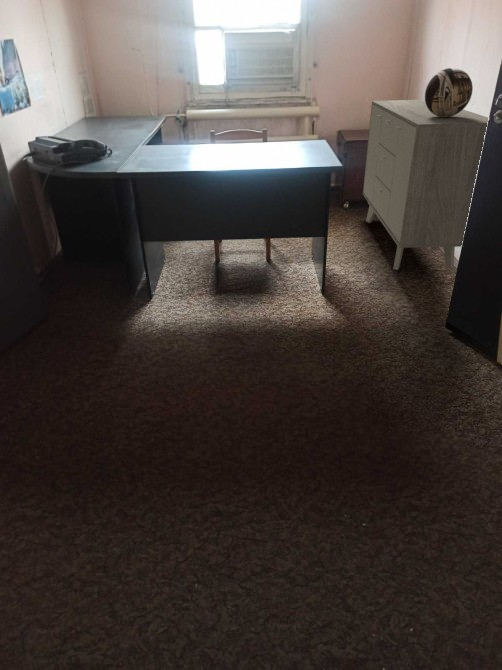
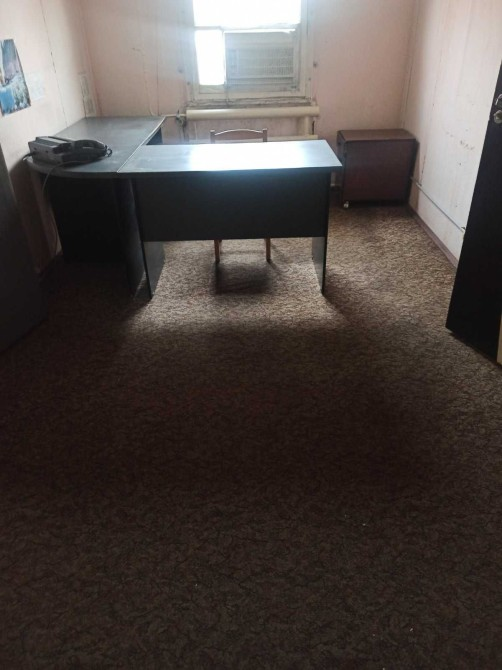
- decorative bowl (448, 92)
- sideboard (413, 181)
